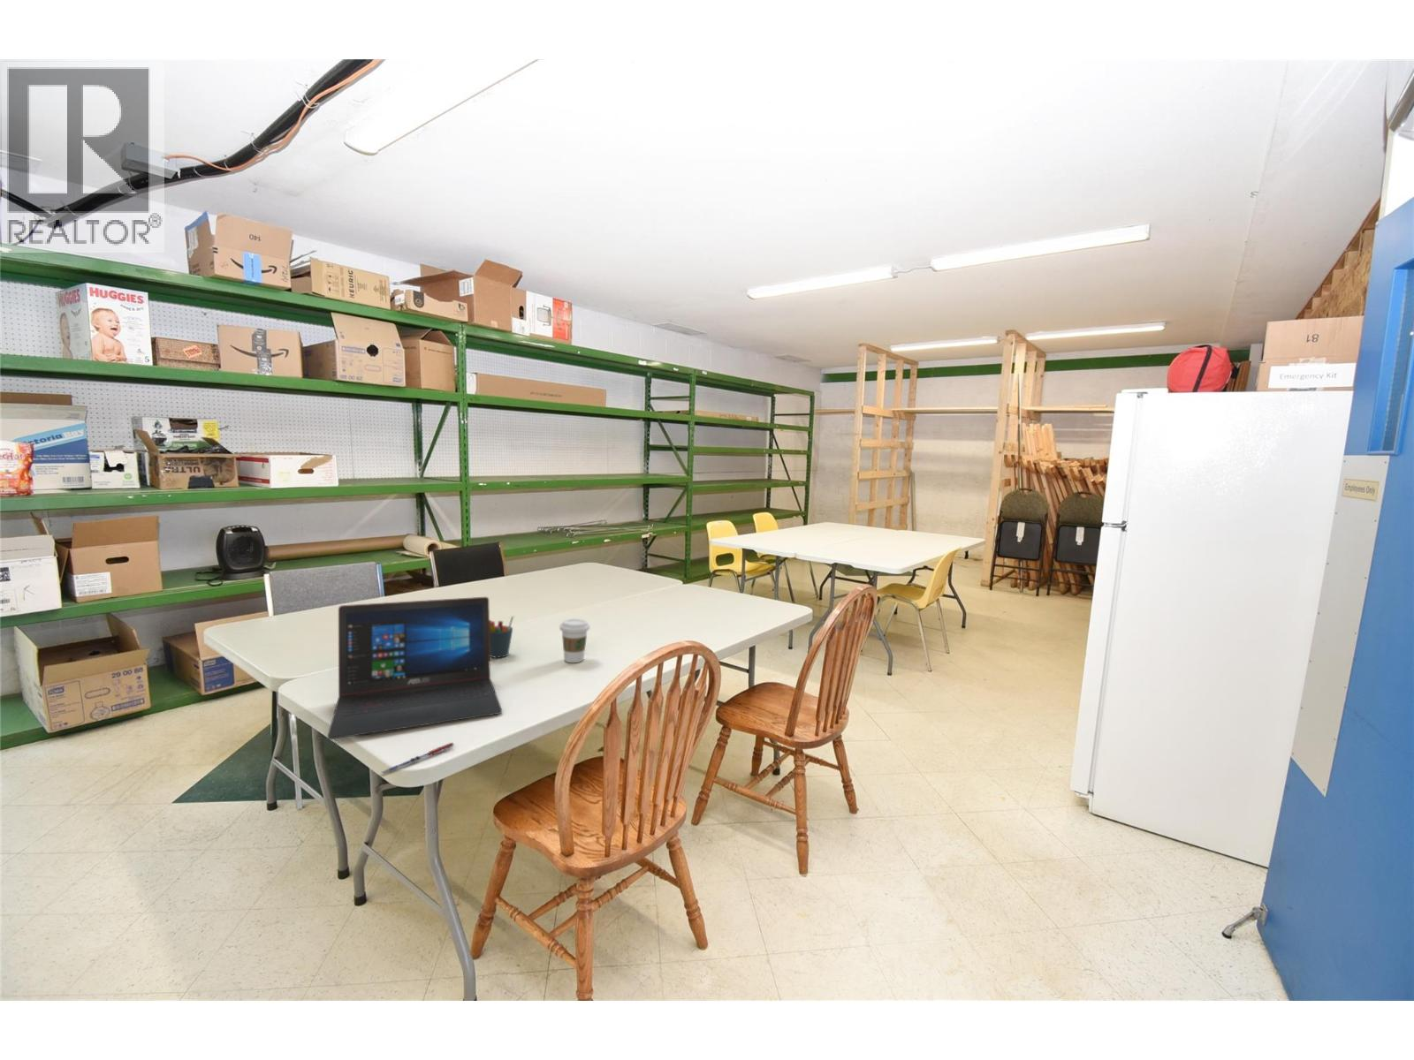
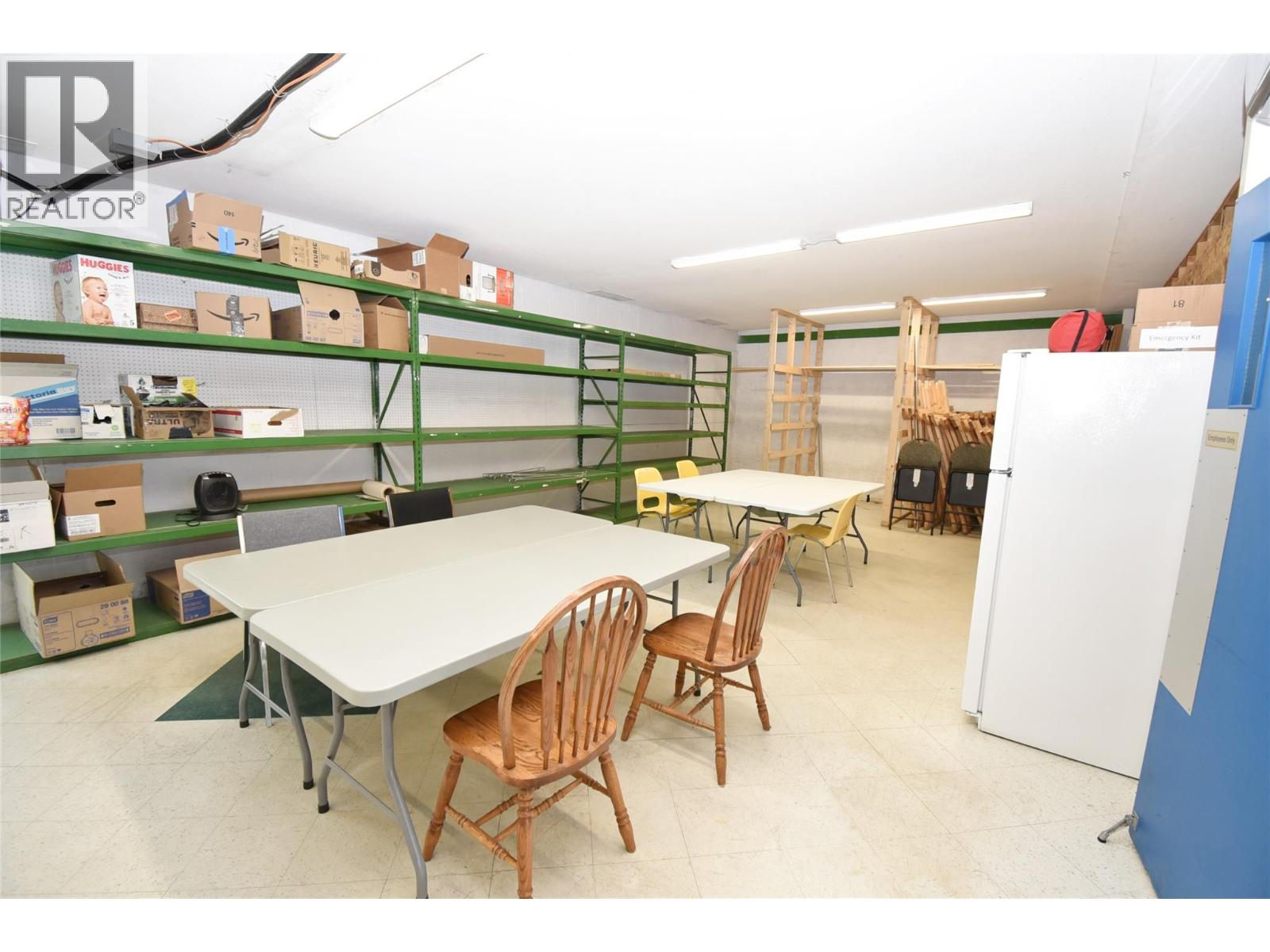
- laptop (419, 659)
- pen (419, 756)
- pen holder (499, 635)
- coffee cup (575, 640)
